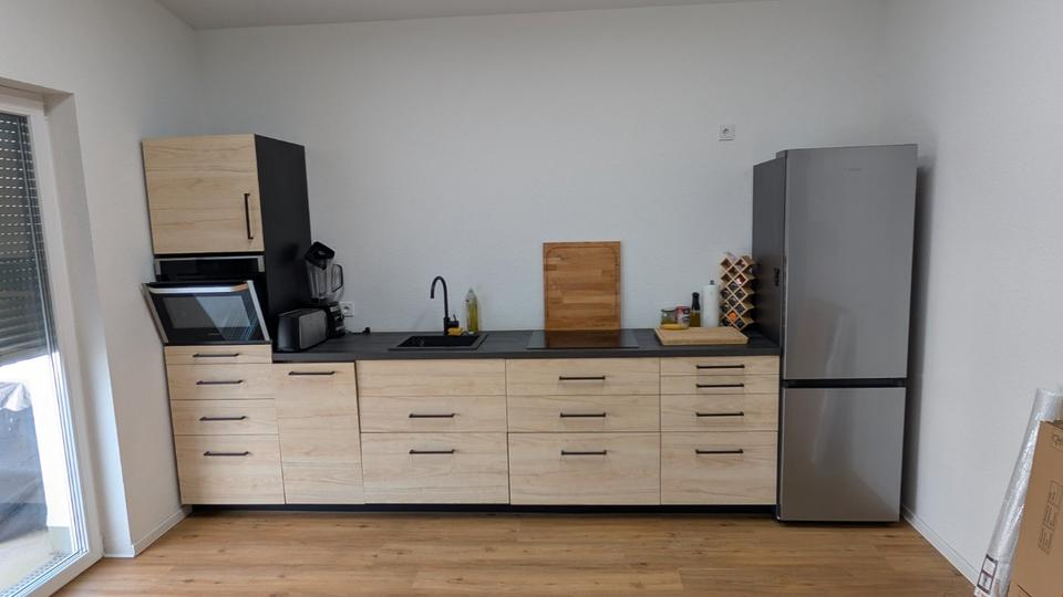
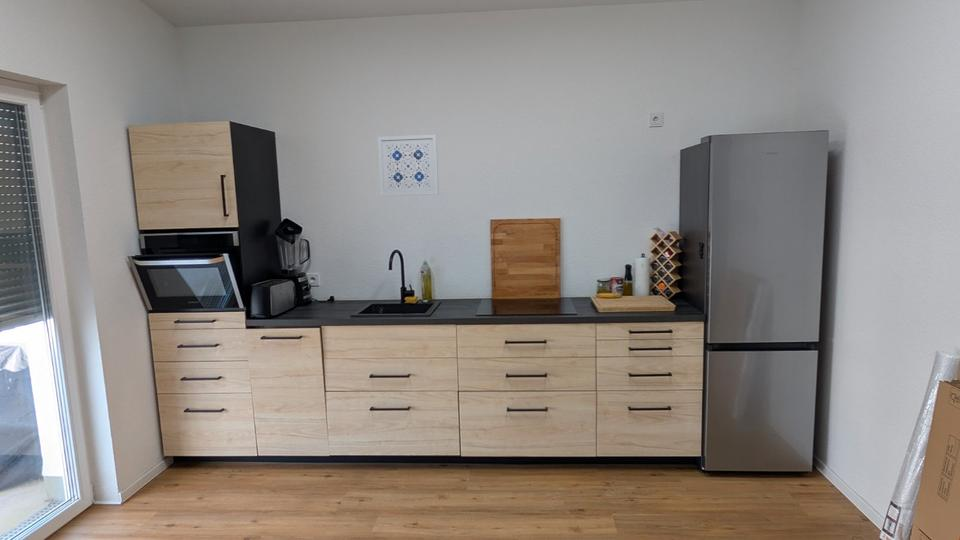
+ wall art (408, 165)
